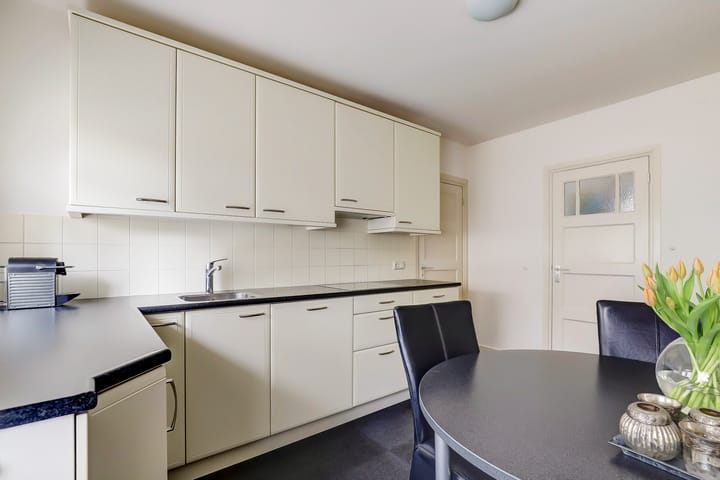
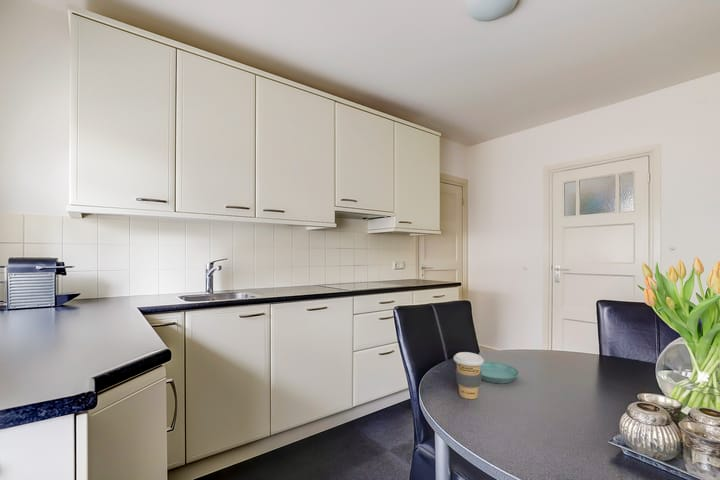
+ coffee cup (468, 375)
+ saucer (494, 373)
